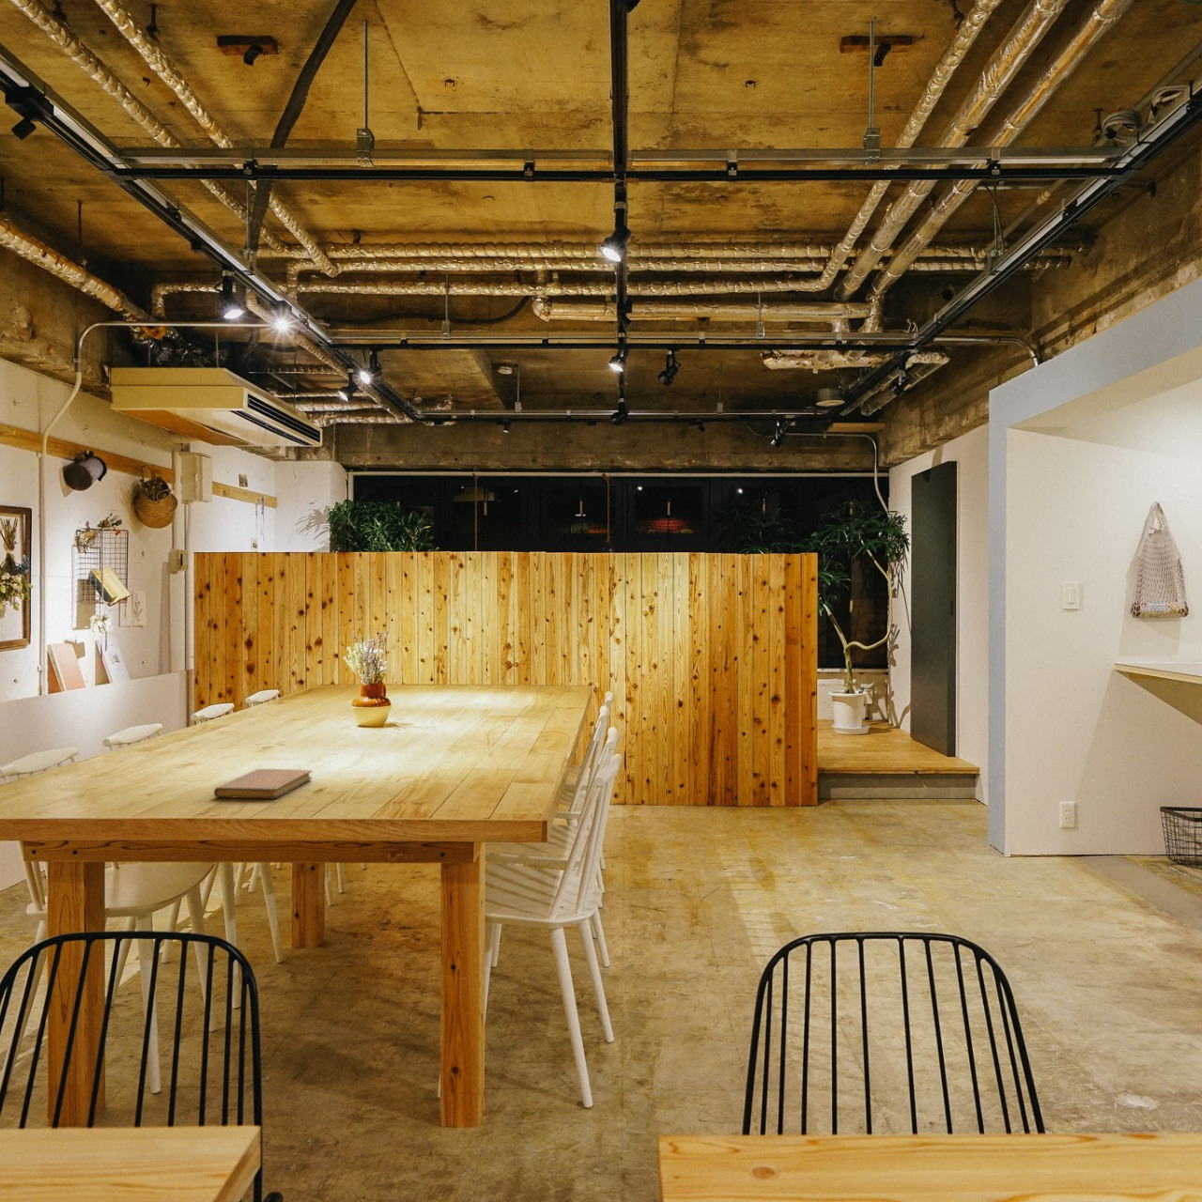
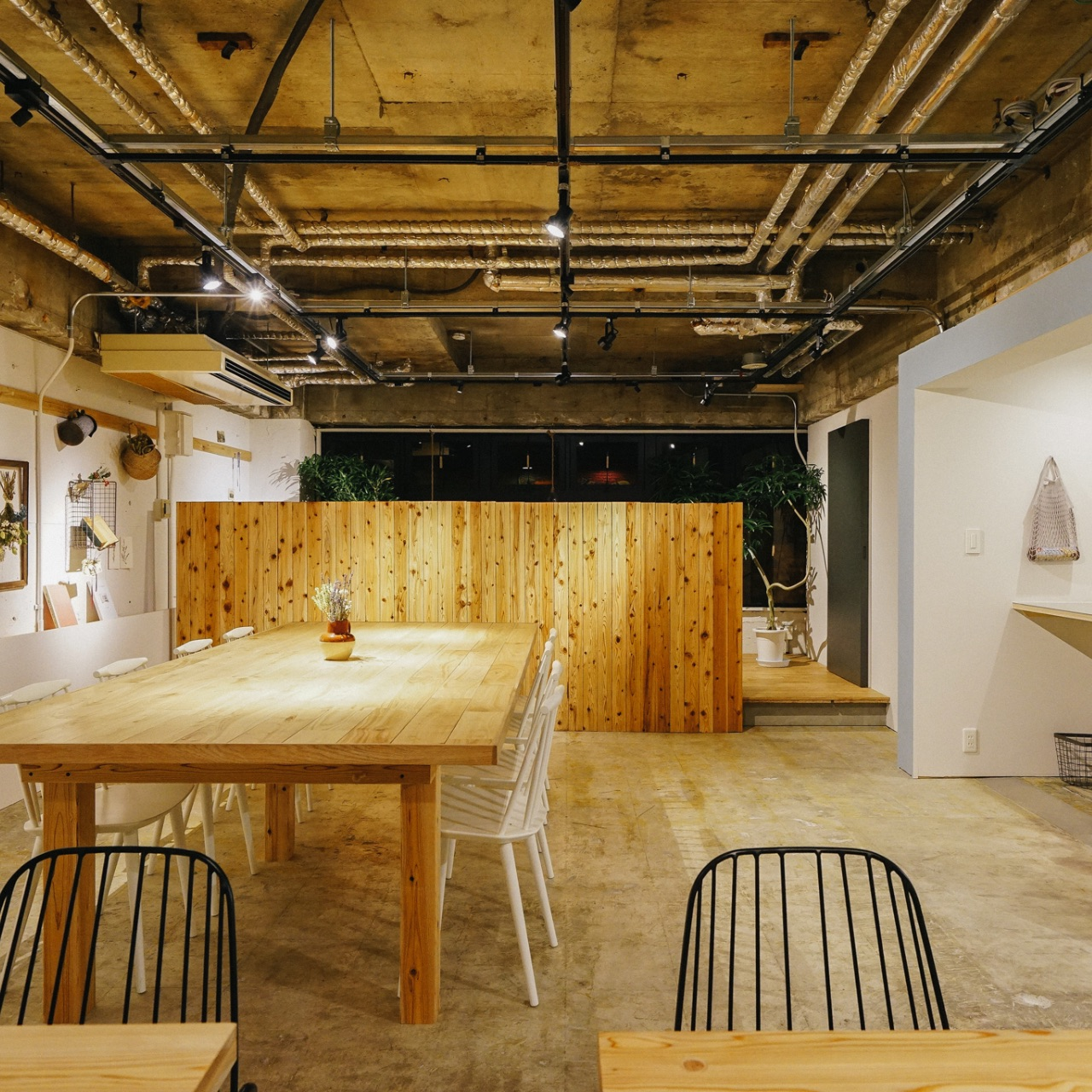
- notebook (265, 783)
